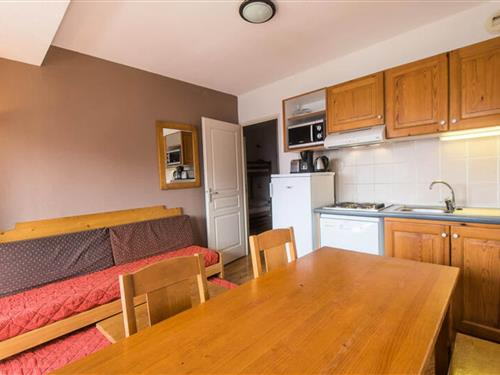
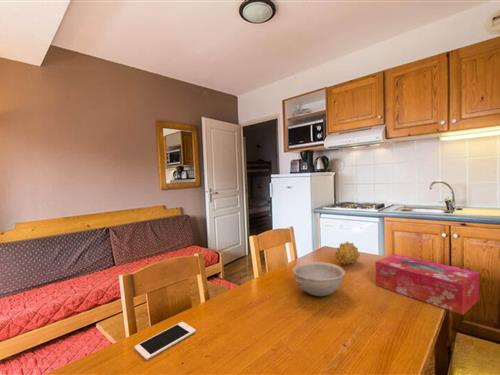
+ cell phone (166, 338)
+ tissue box (423, 279)
+ bowl (318, 281)
+ fruit (347, 253)
